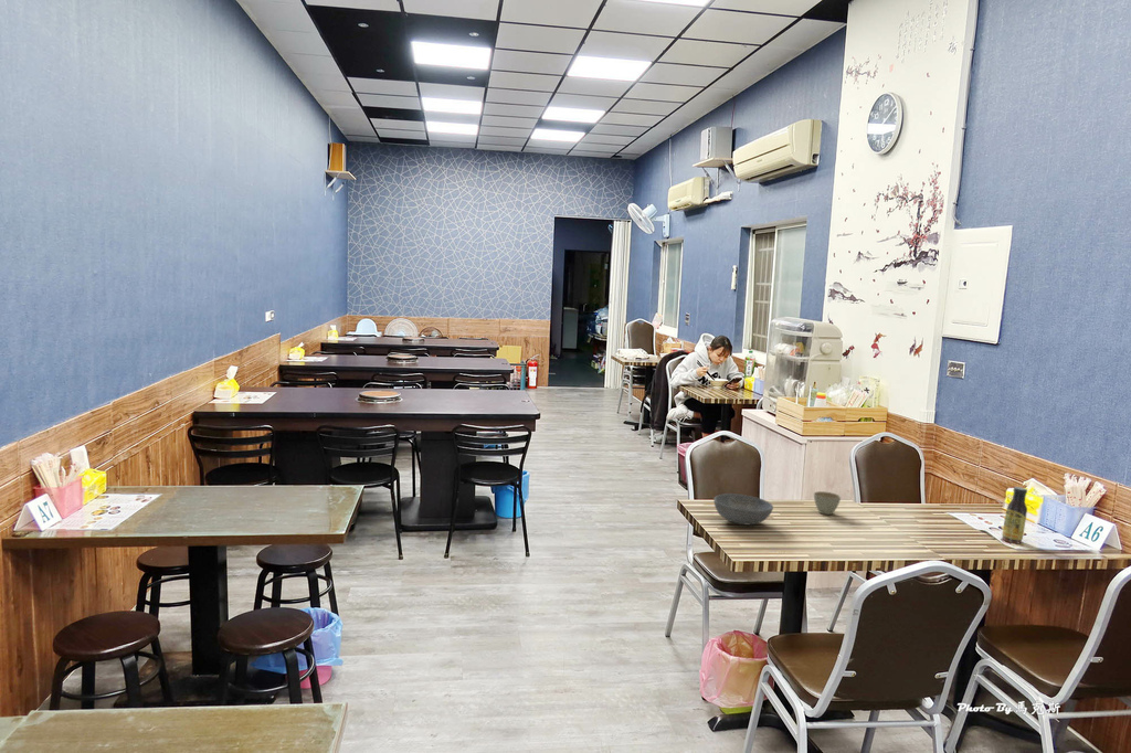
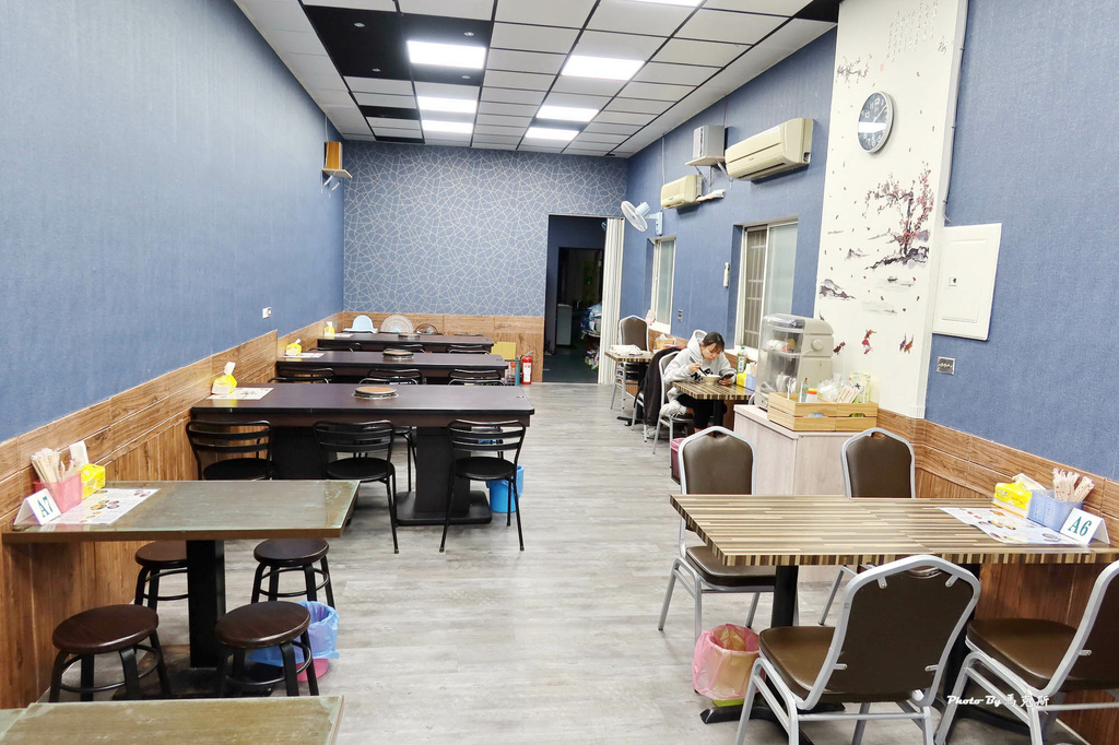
- bowl (742, 511)
- sauce bottle (1015, 515)
- flower pot (826, 503)
